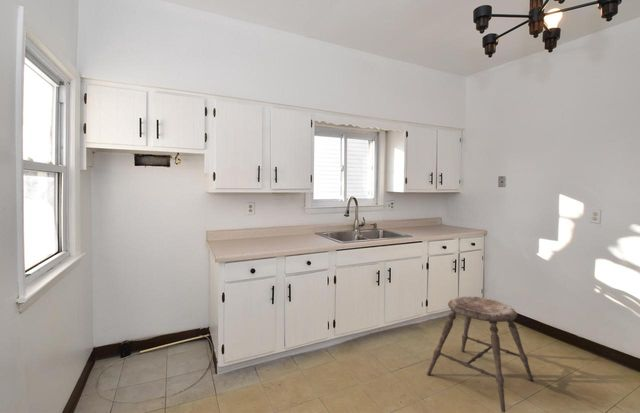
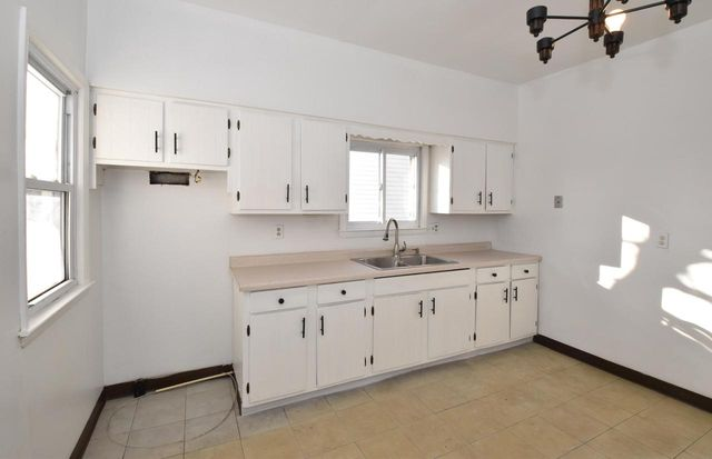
- stool (479, 340)
